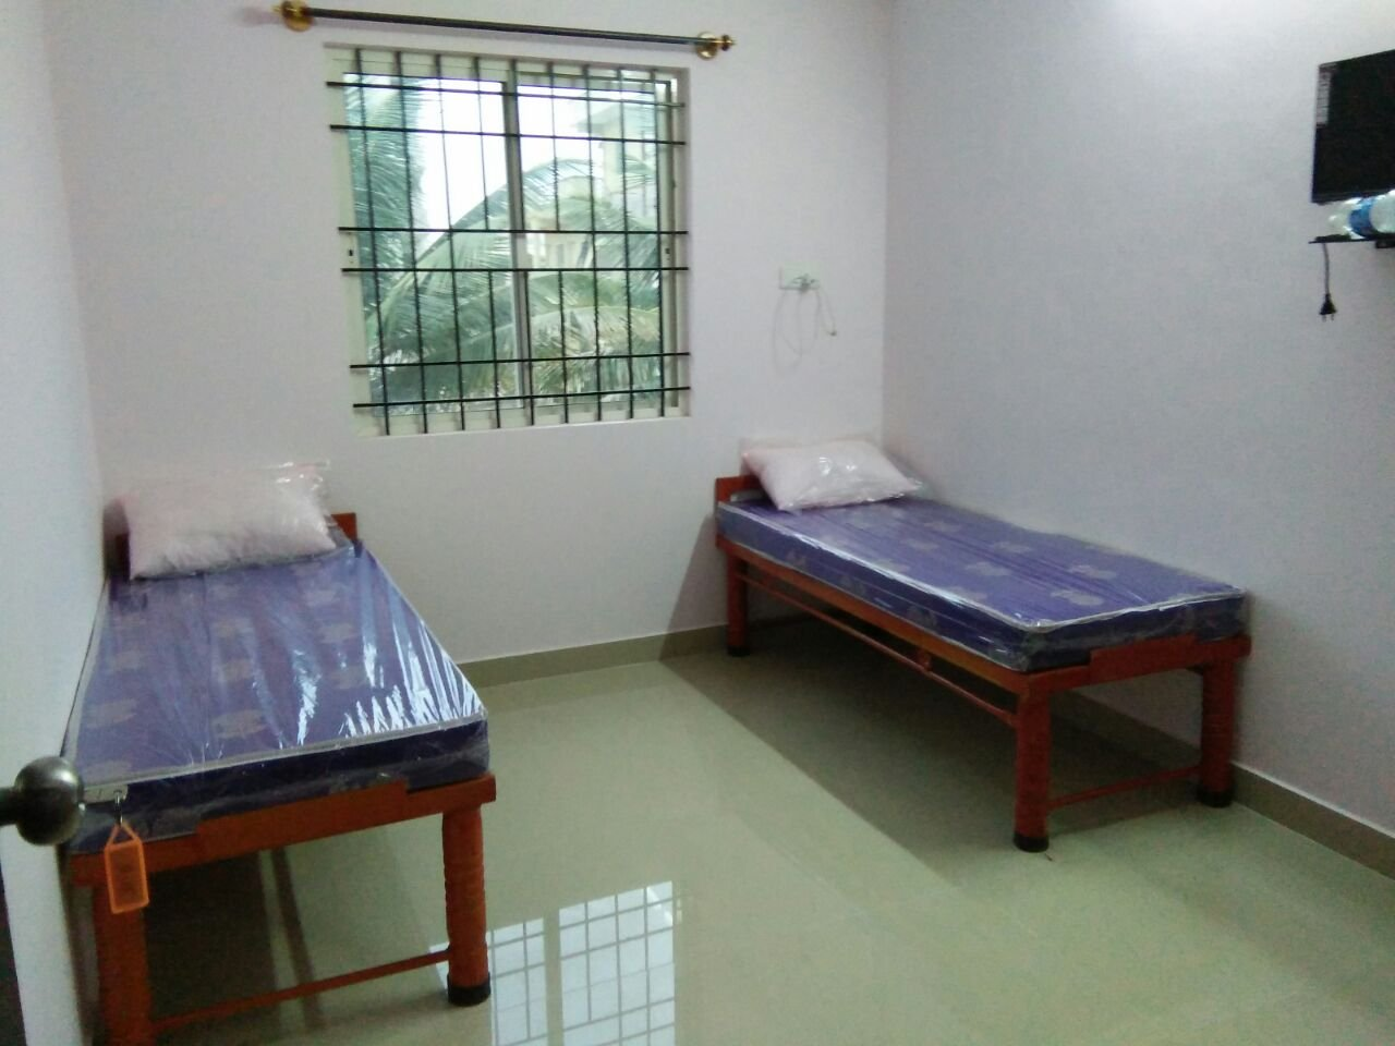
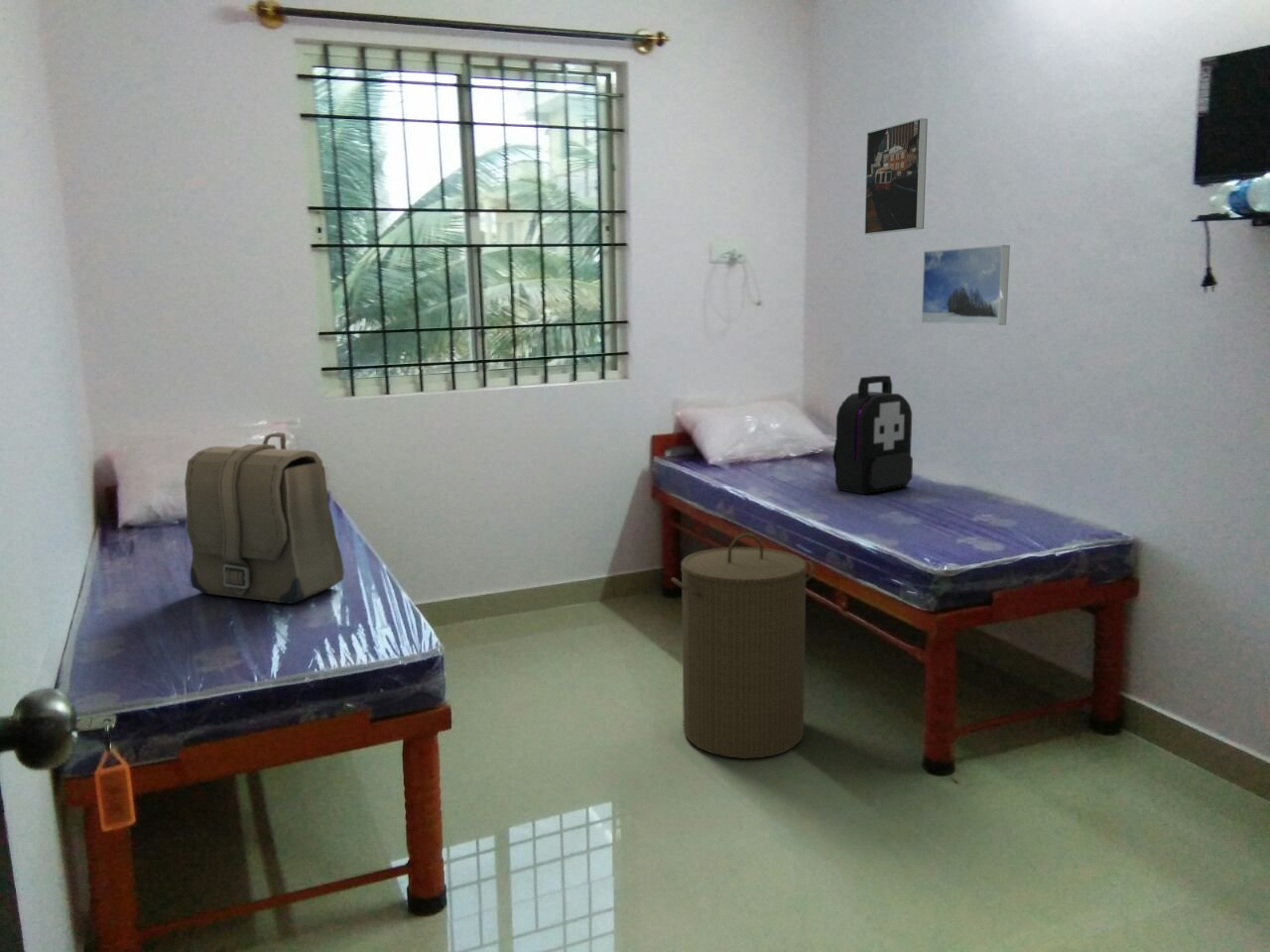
+ backpack (871, 431)
+ laundry hamper (742, 635)
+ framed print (962, 286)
+ backpack (258, 516)
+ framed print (894, 178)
